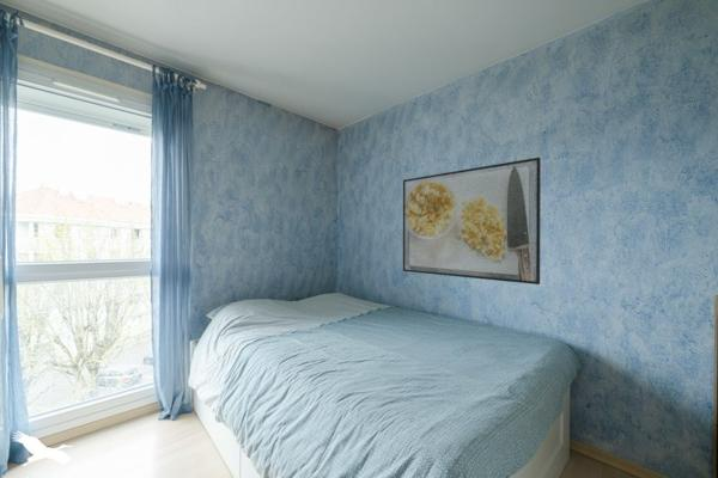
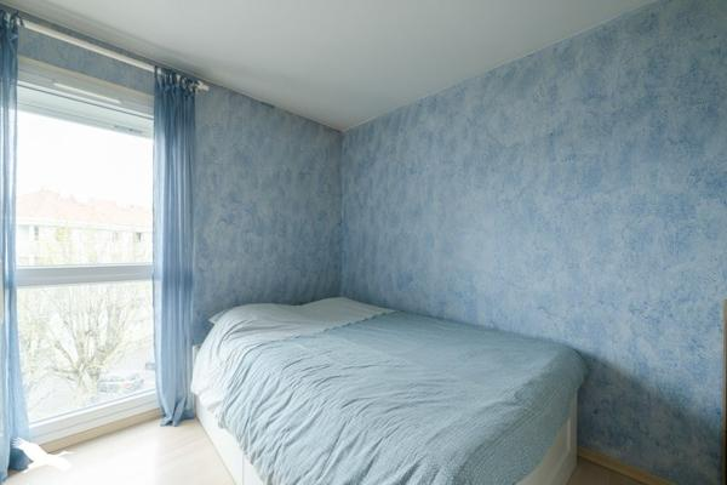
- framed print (460, 223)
